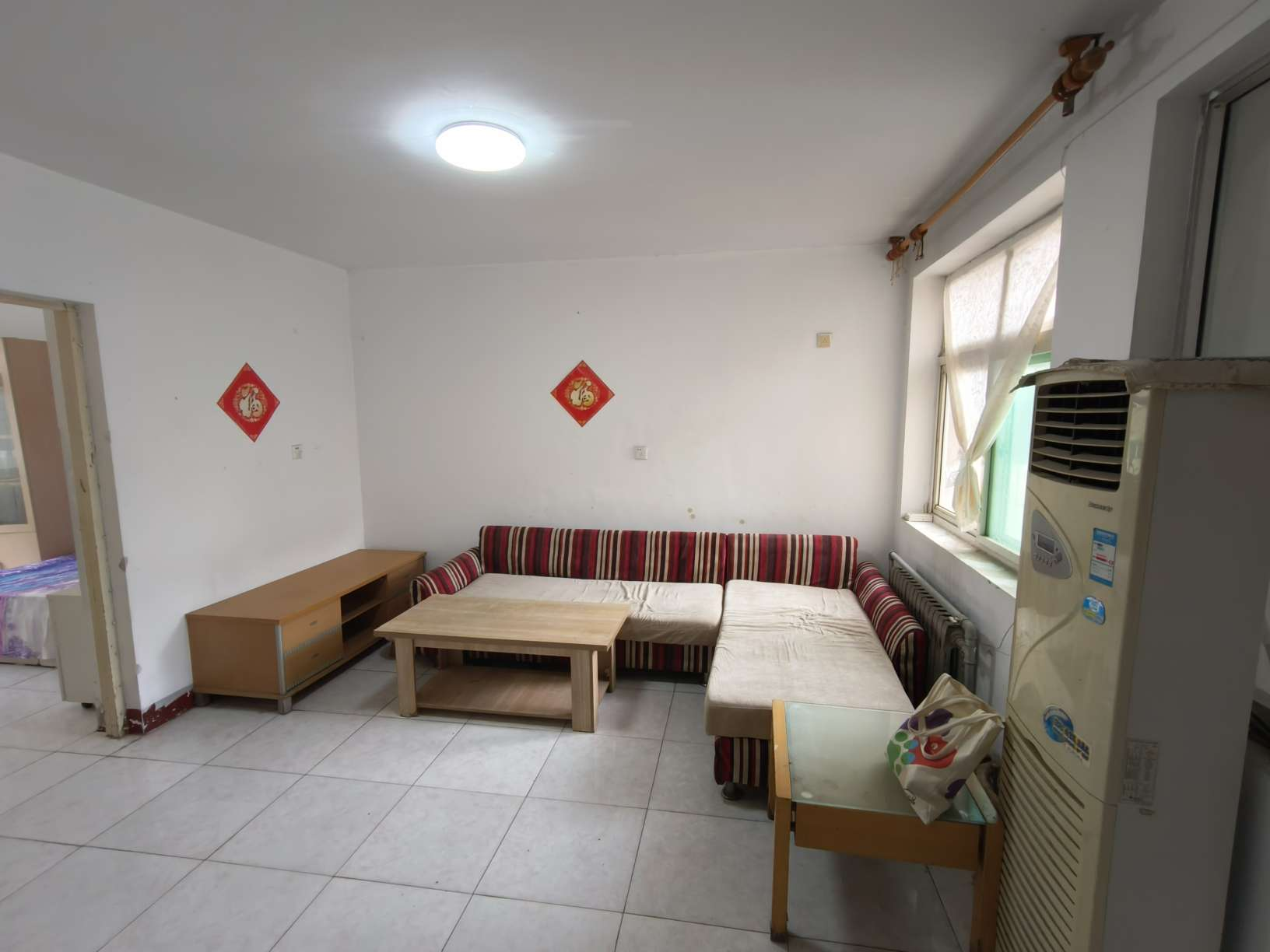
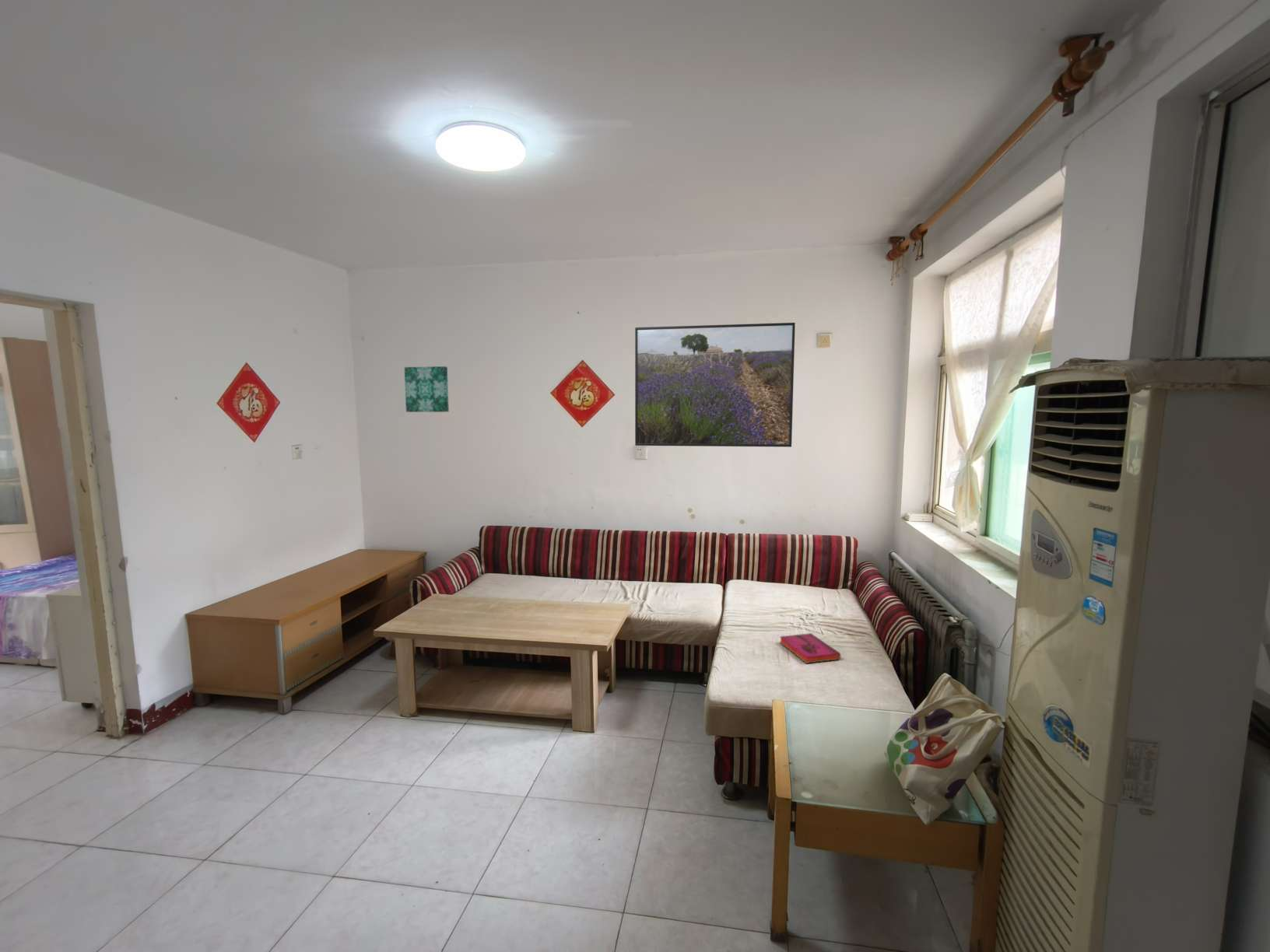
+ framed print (712, 386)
+ wall art (426, 389)
+ hardback book (809, 647)
